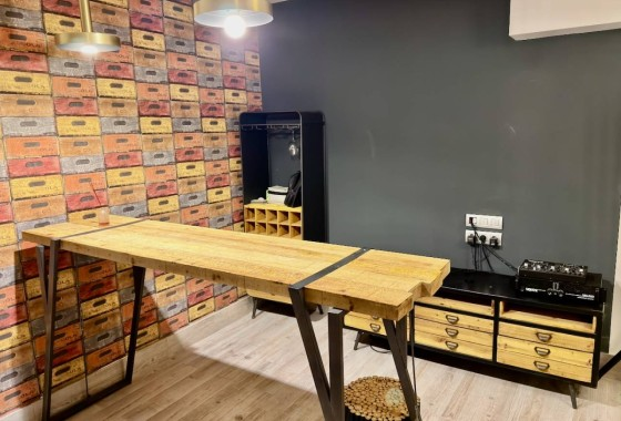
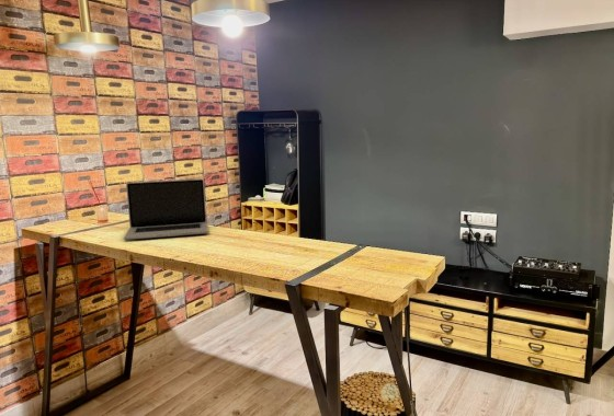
+ laptop (166, 207)
